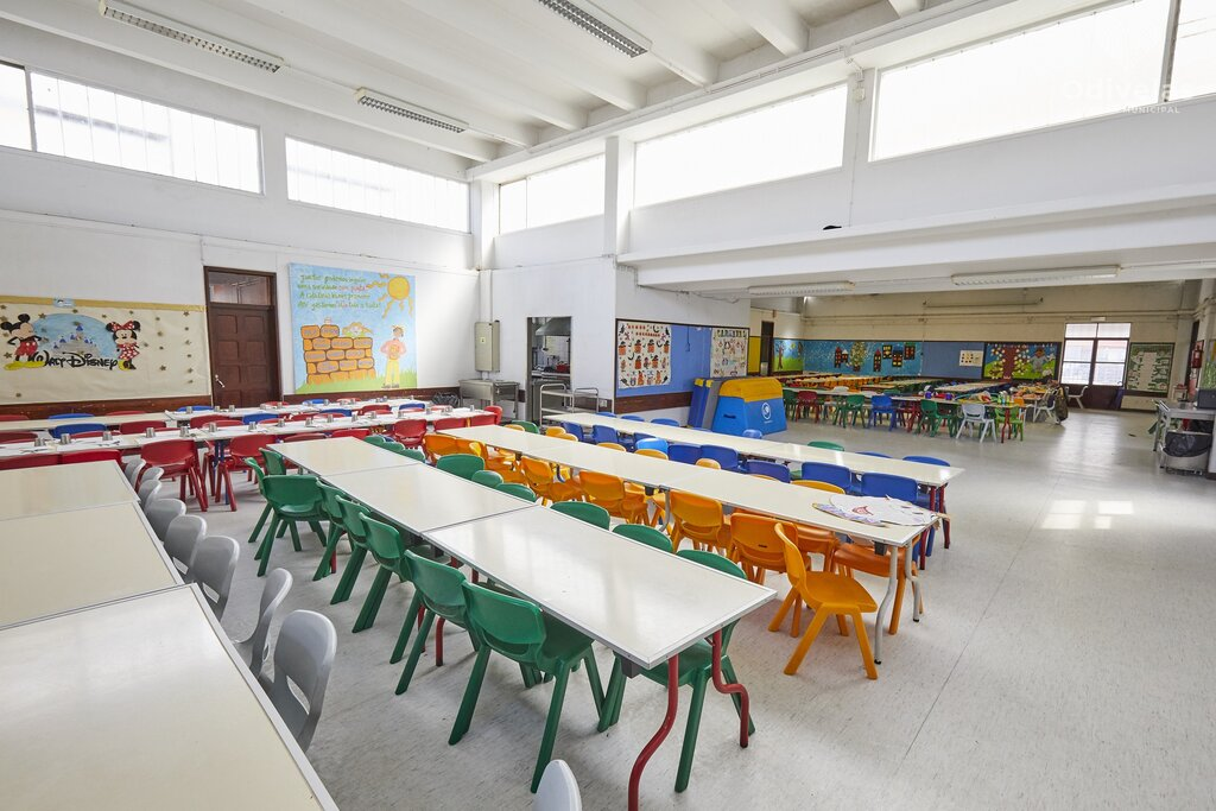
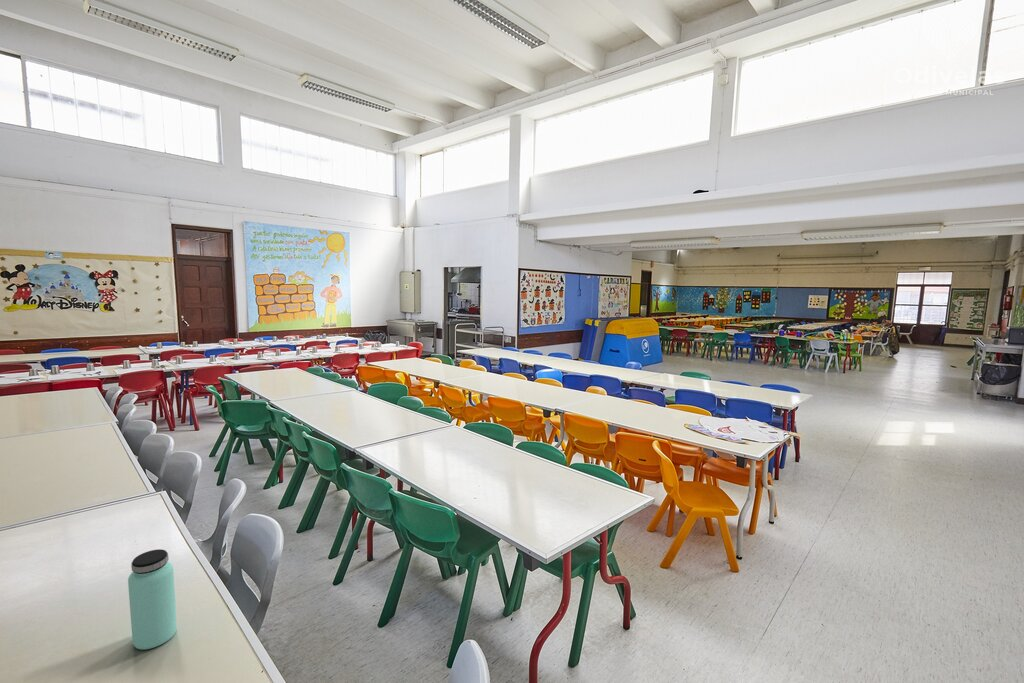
+ bottle (152, 597)
